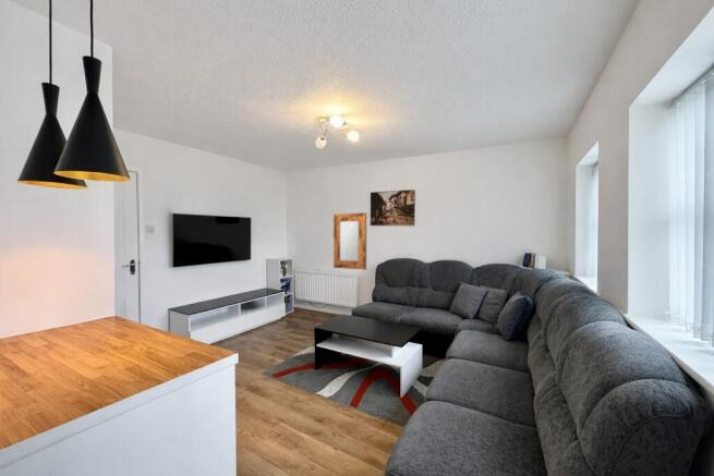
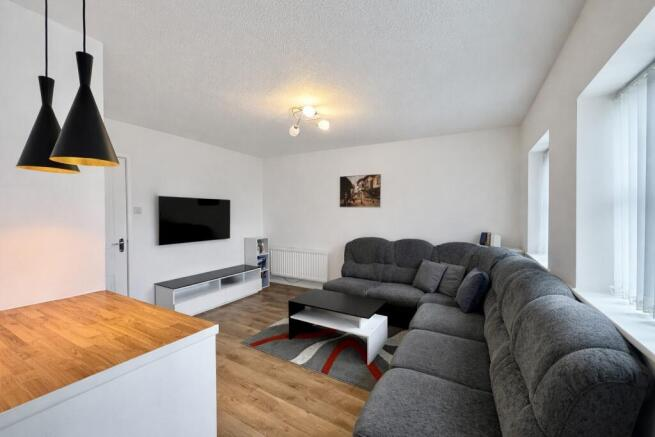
- home mirror (349, 241)
